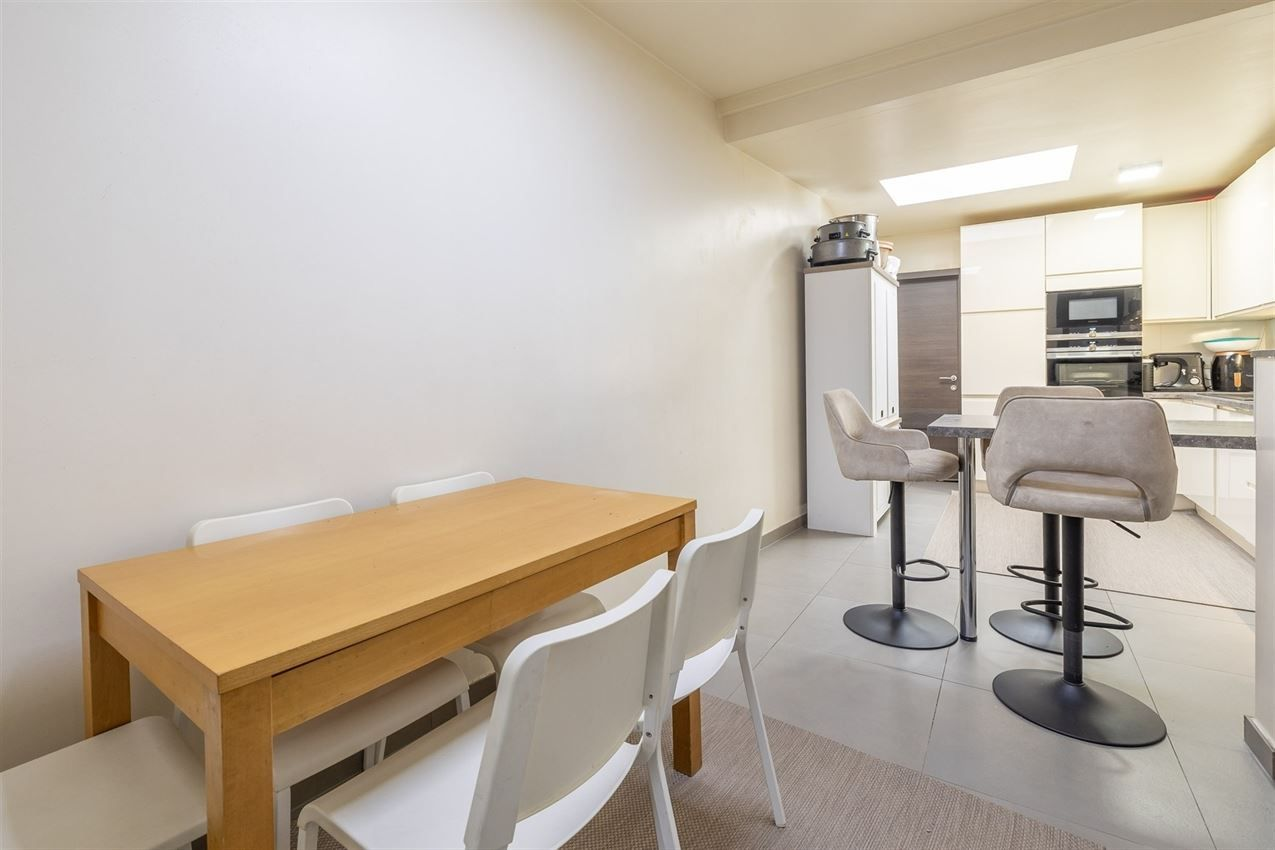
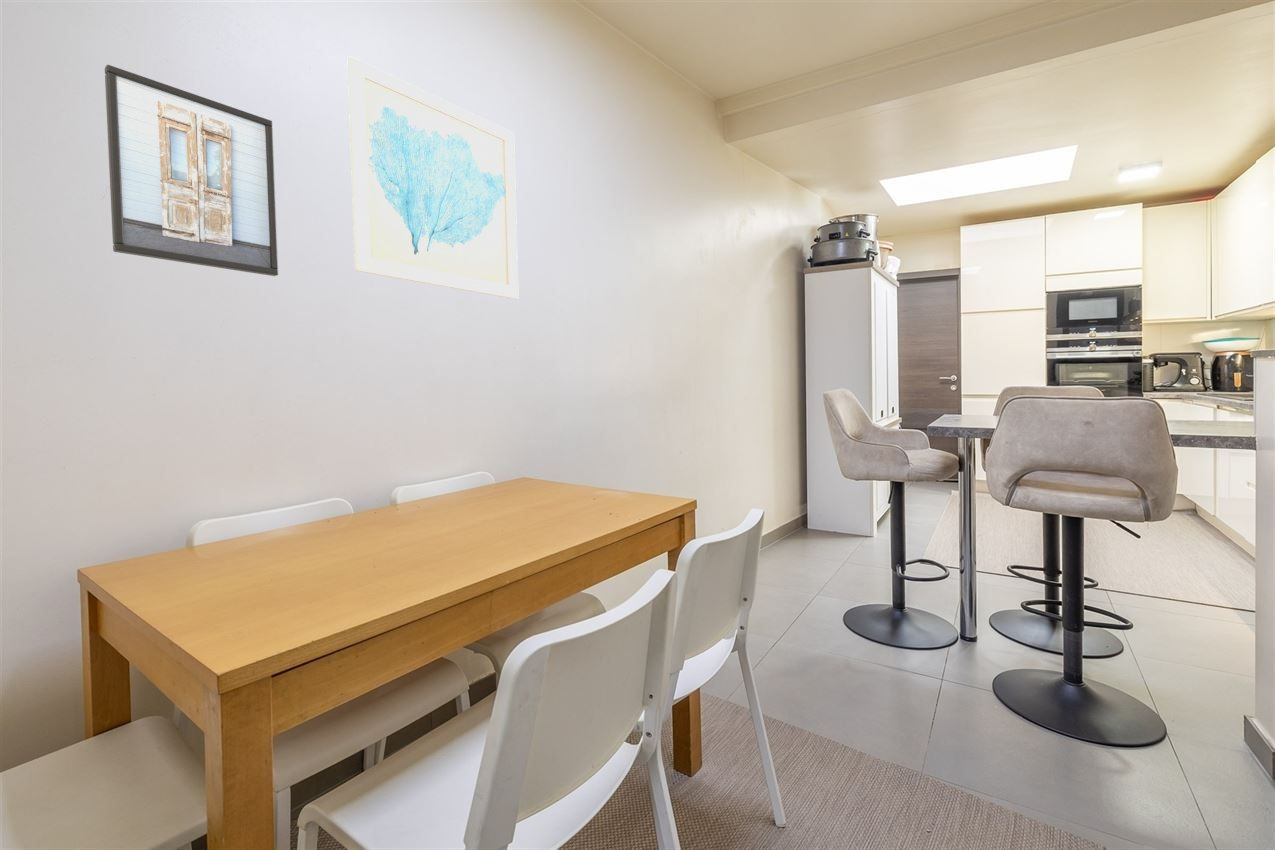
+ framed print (199, 180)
+ wall art (443, 193)
